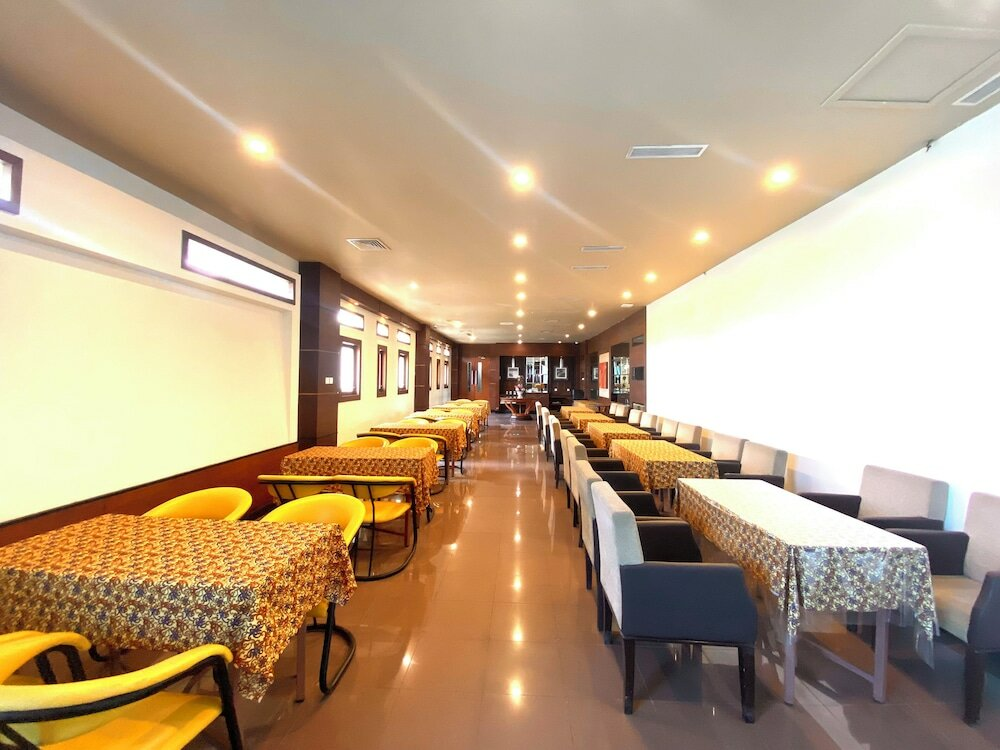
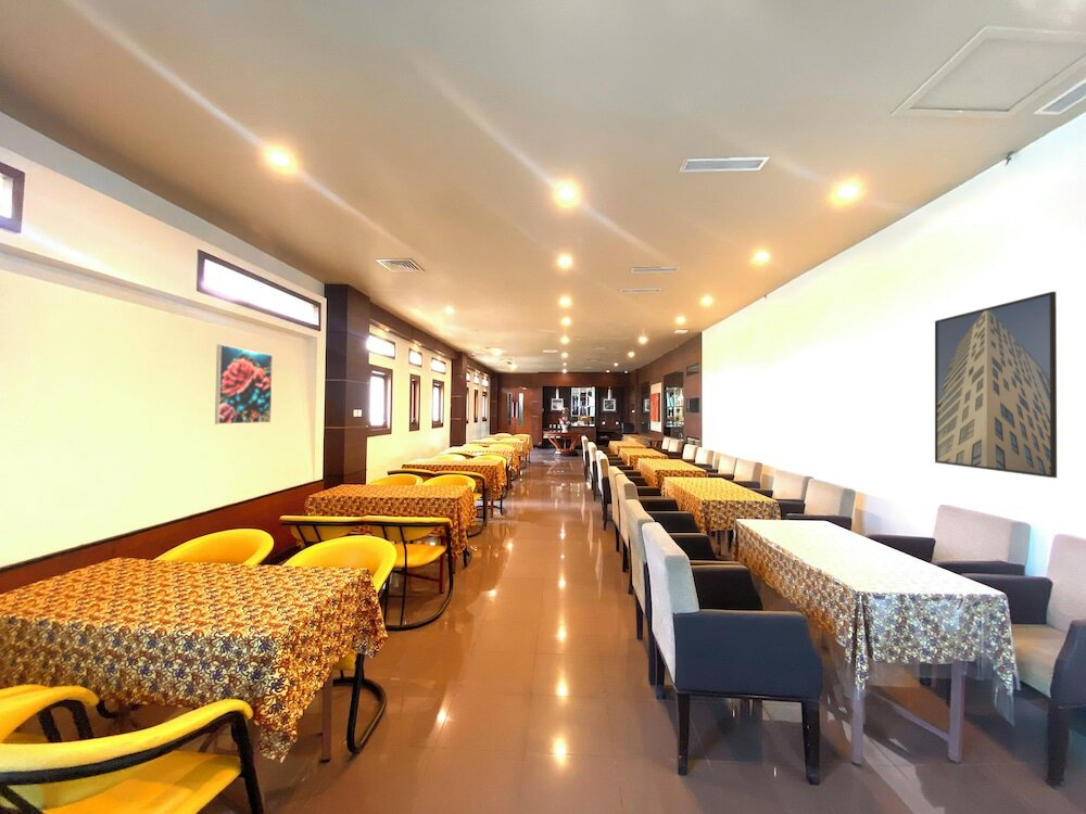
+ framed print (245, 386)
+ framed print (987, 387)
